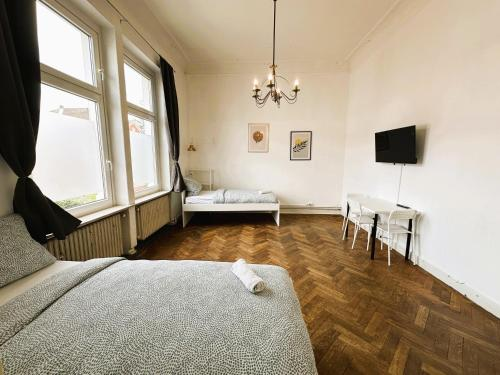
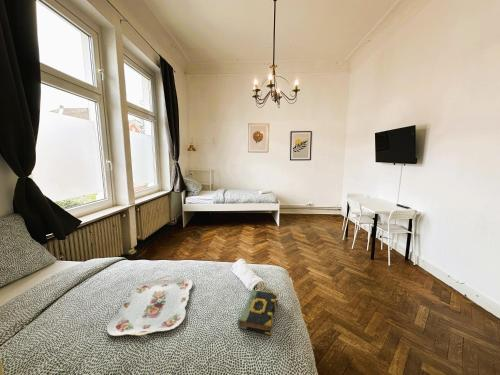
+ book (260, 306)
+ serving tray (156, 302)
